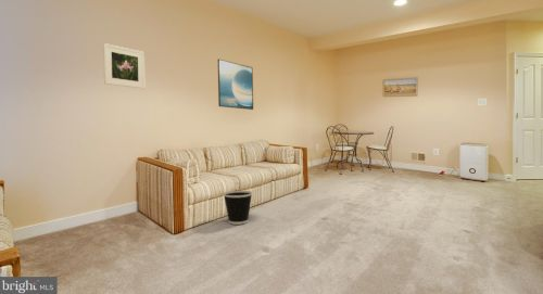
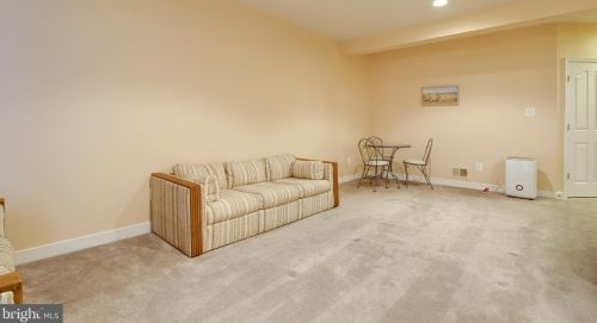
- wastebasket (238, 207)
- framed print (236, 86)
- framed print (125, 66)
